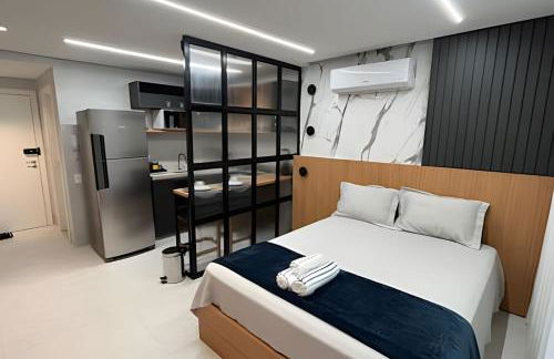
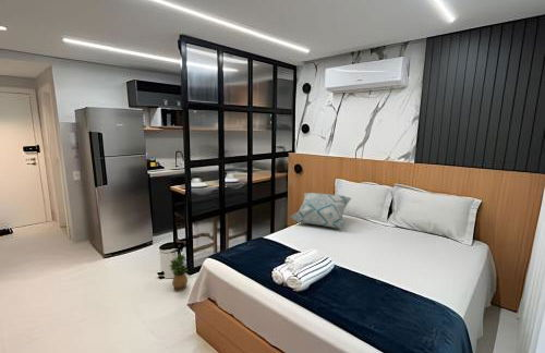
+ decorative pillow (322, 208)
+ potted plant (177, 271)
